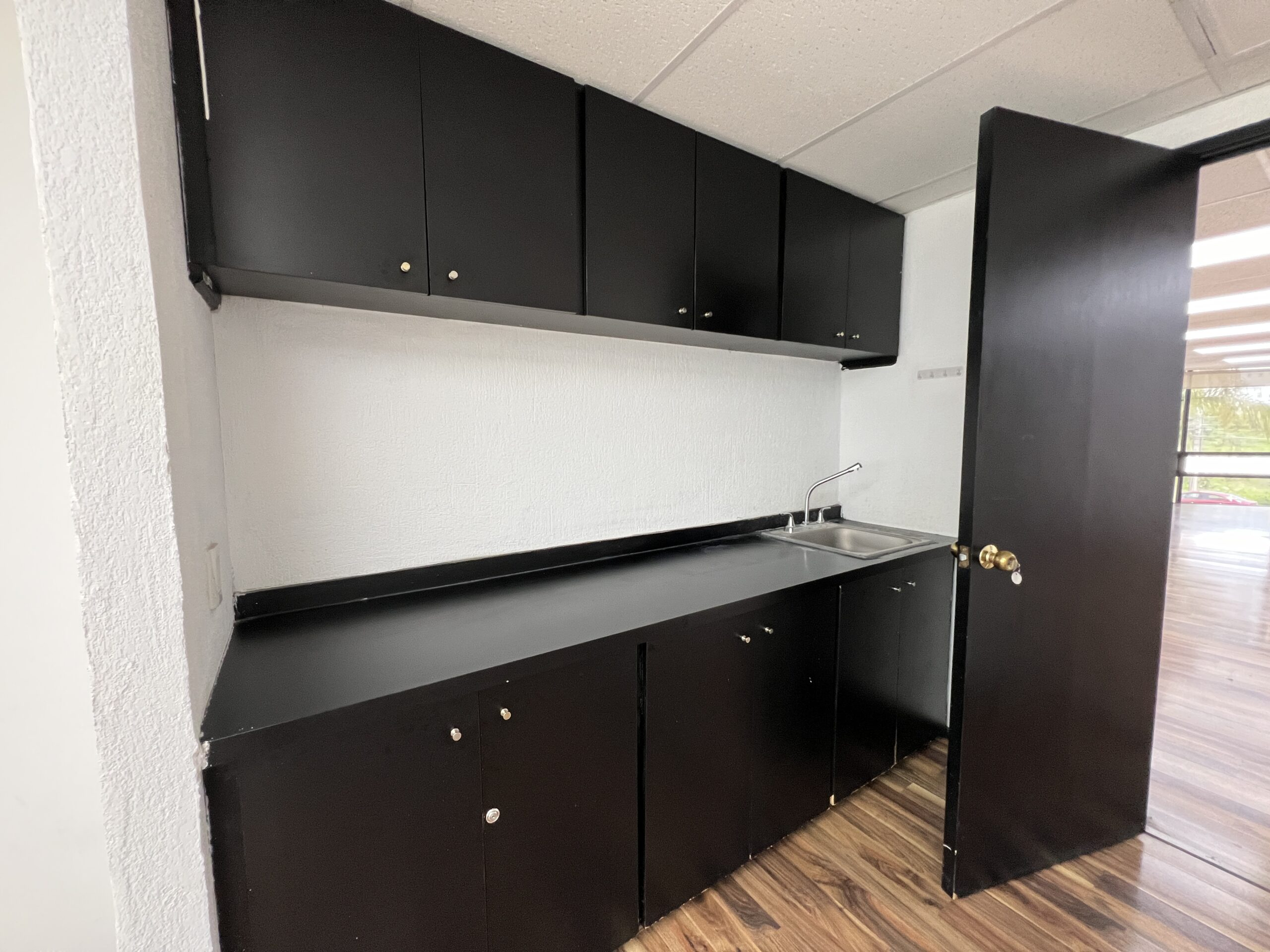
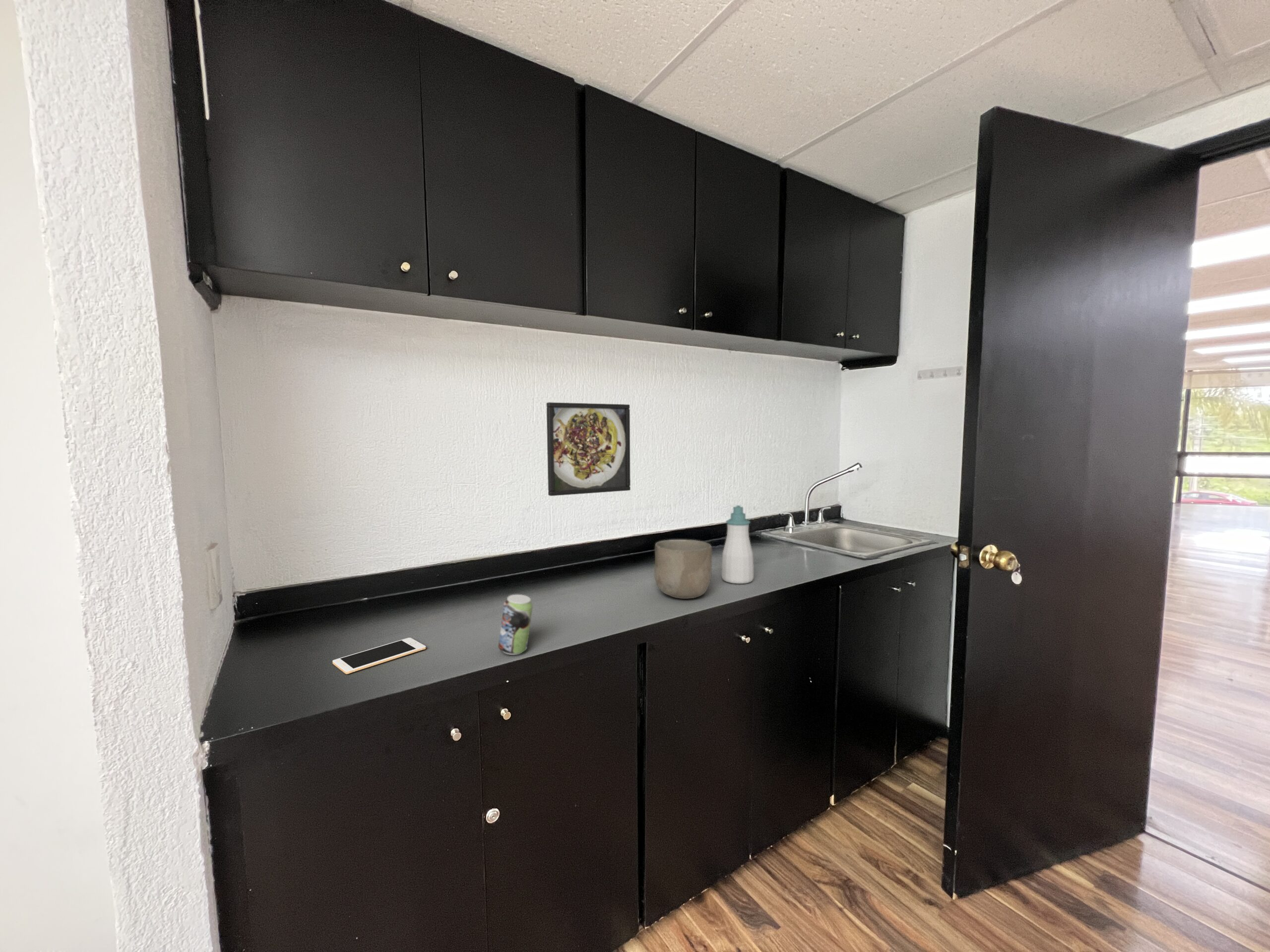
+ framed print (590, 448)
+ cell phone (381, 654)
+ bowl (683, 570)
+ soap bottle (738, 543)
+ beverage can (515, 624)
